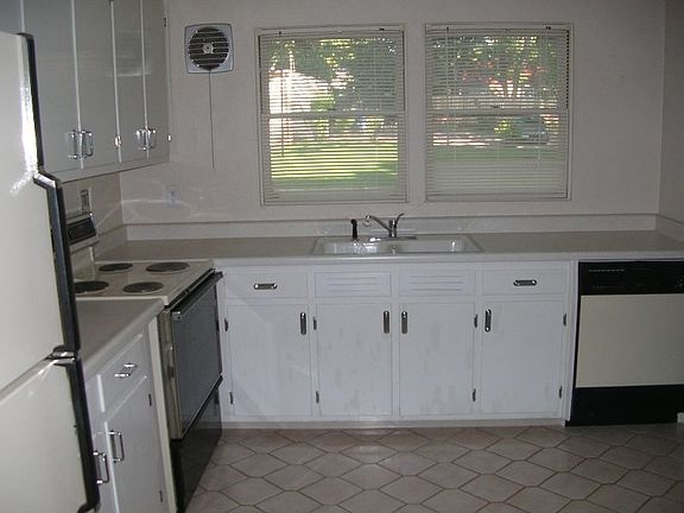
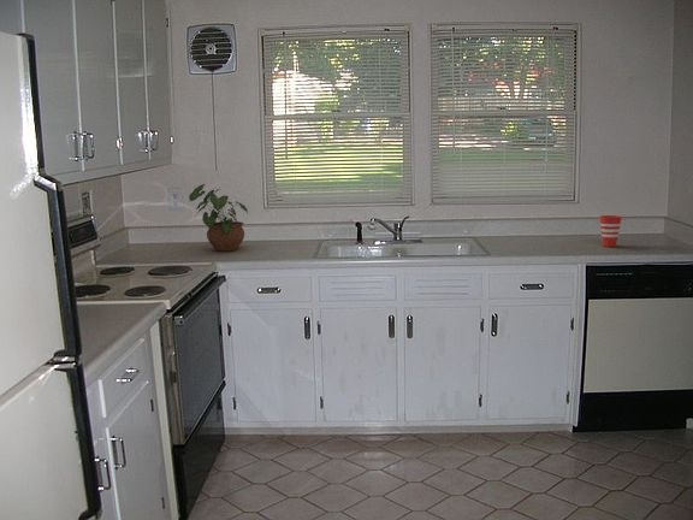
+ cup (610, 231)
+ potted plant (217, 217)
